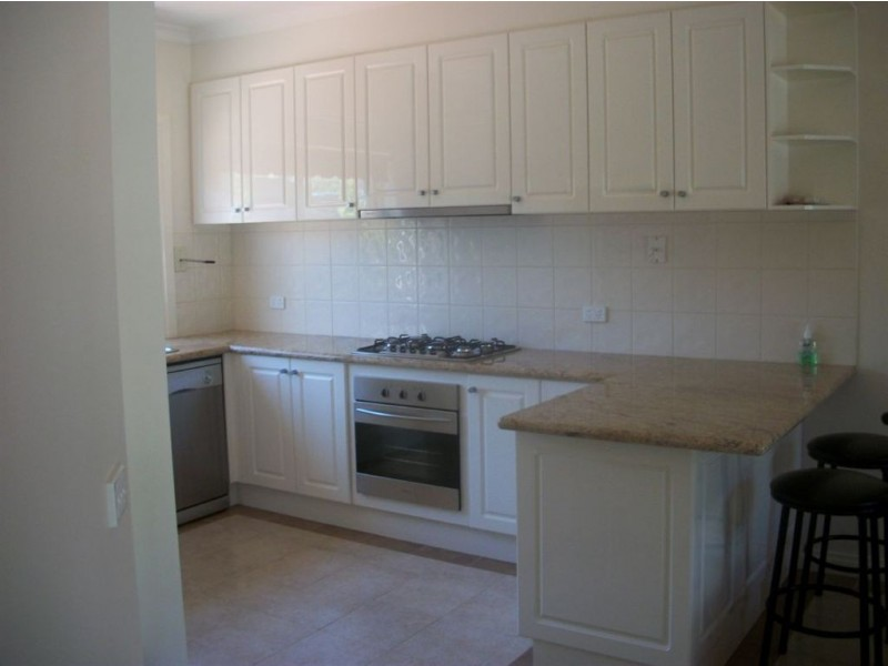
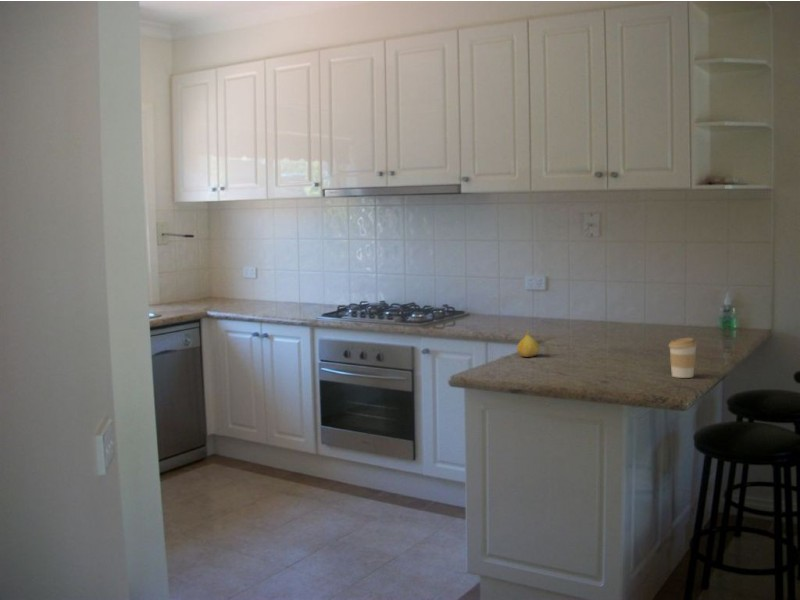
+ coffee cup (682, 357)
+ fruit (528, 343)
